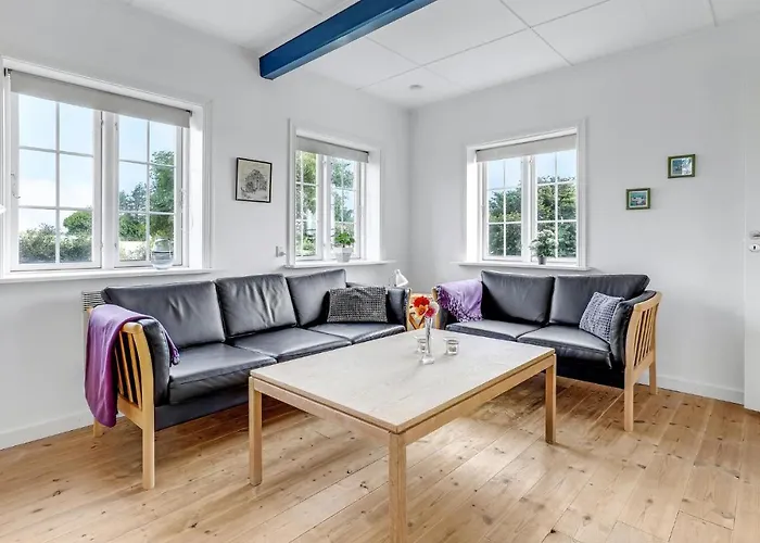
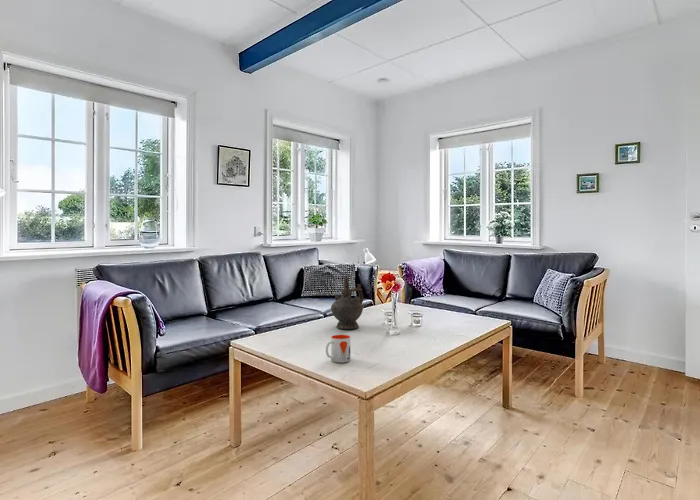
+ mug (337, 348)
+ ceremonial vessel (348, 302)
